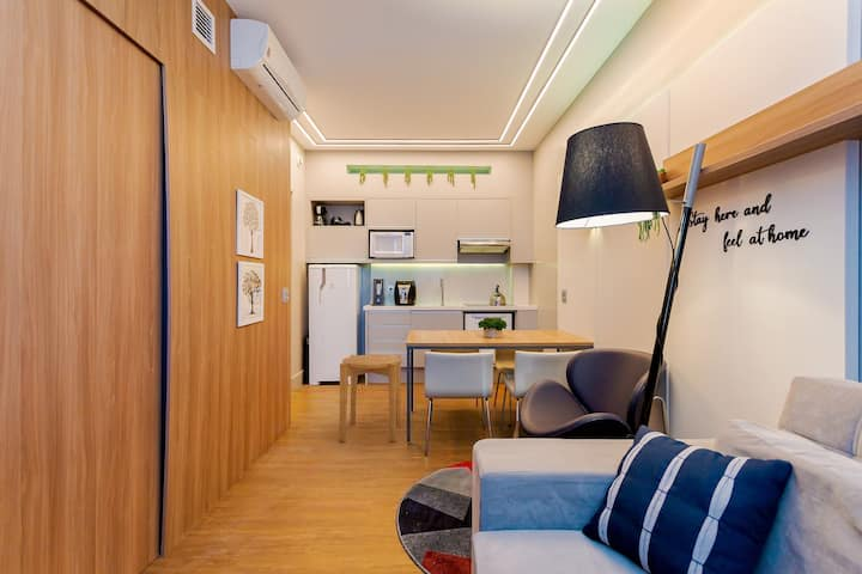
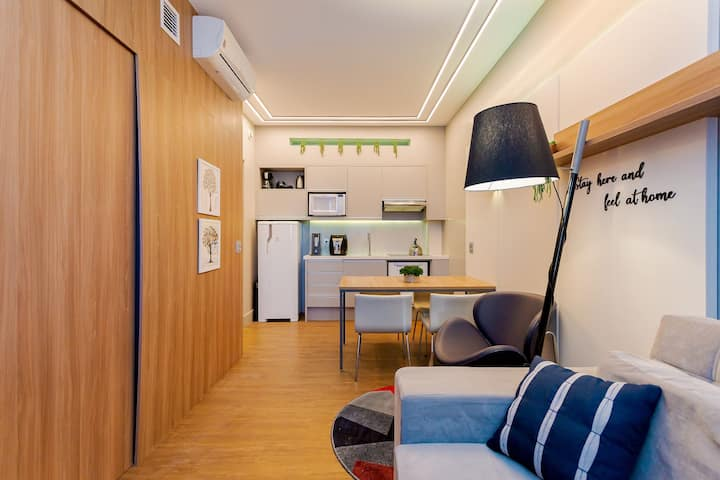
- side table (356, 395)
